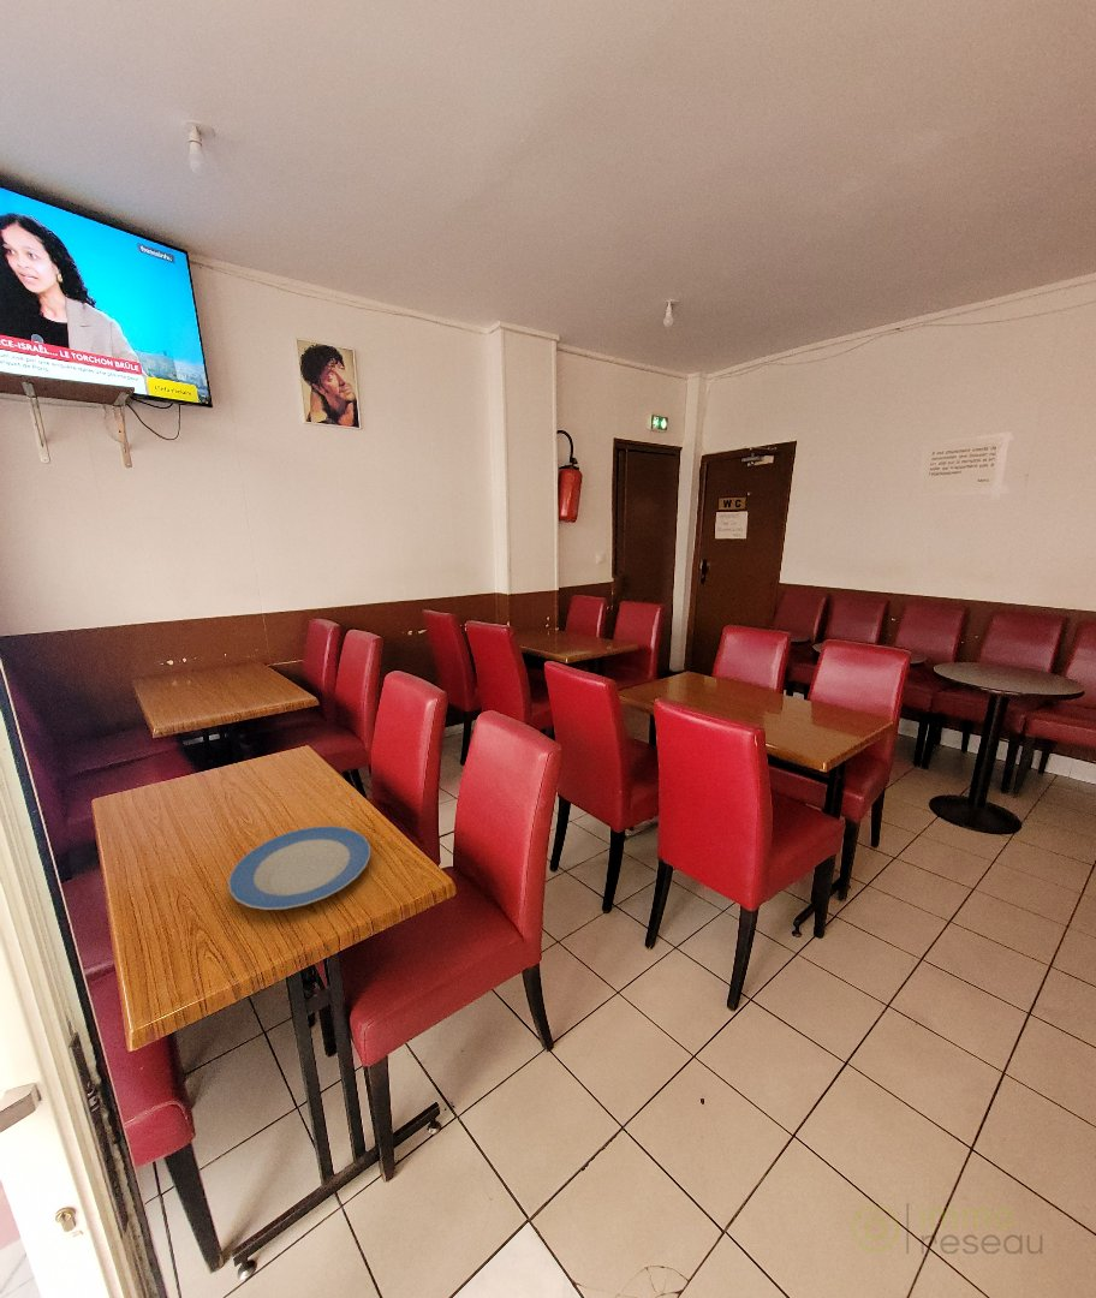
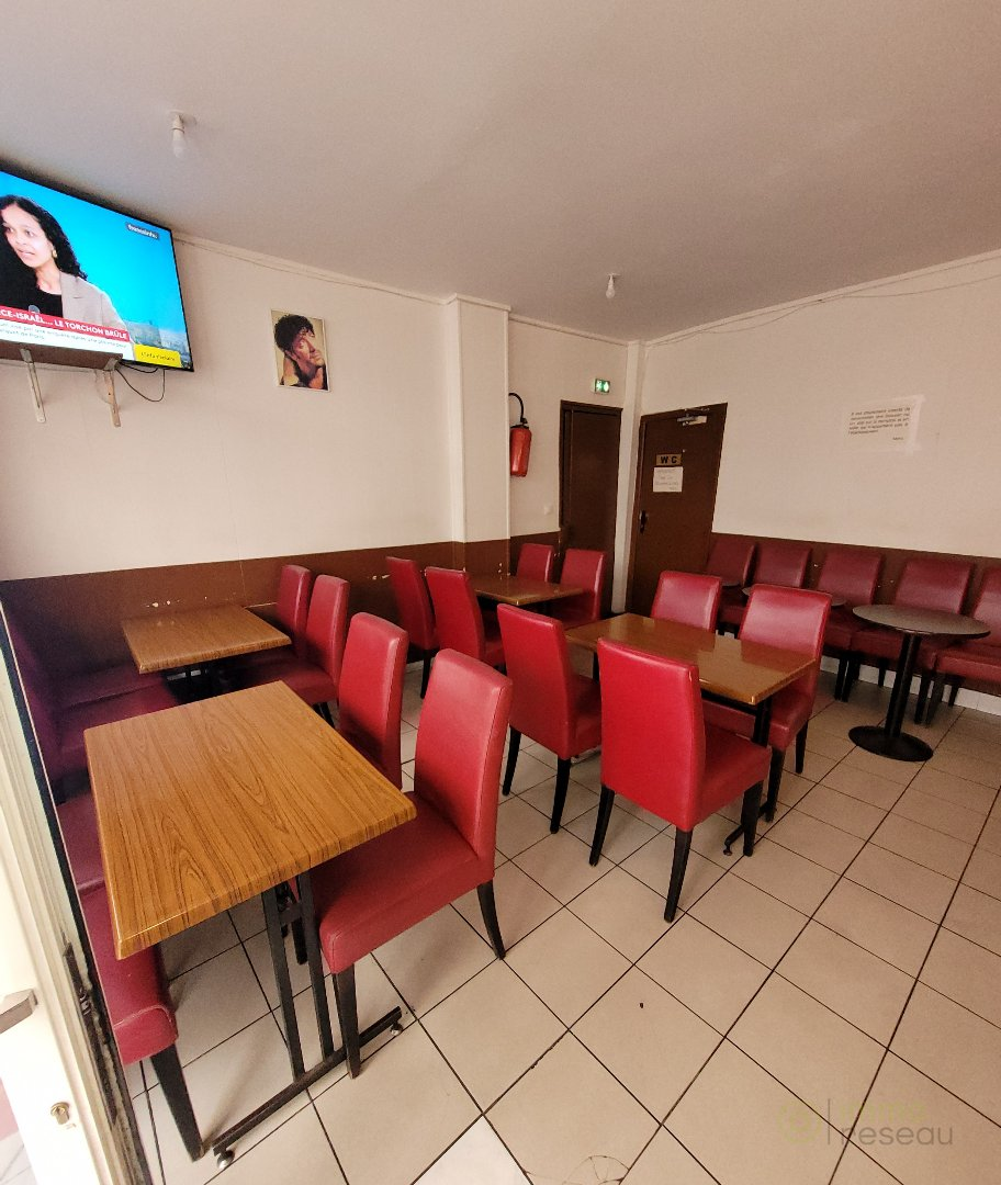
- plate (303, 869)
